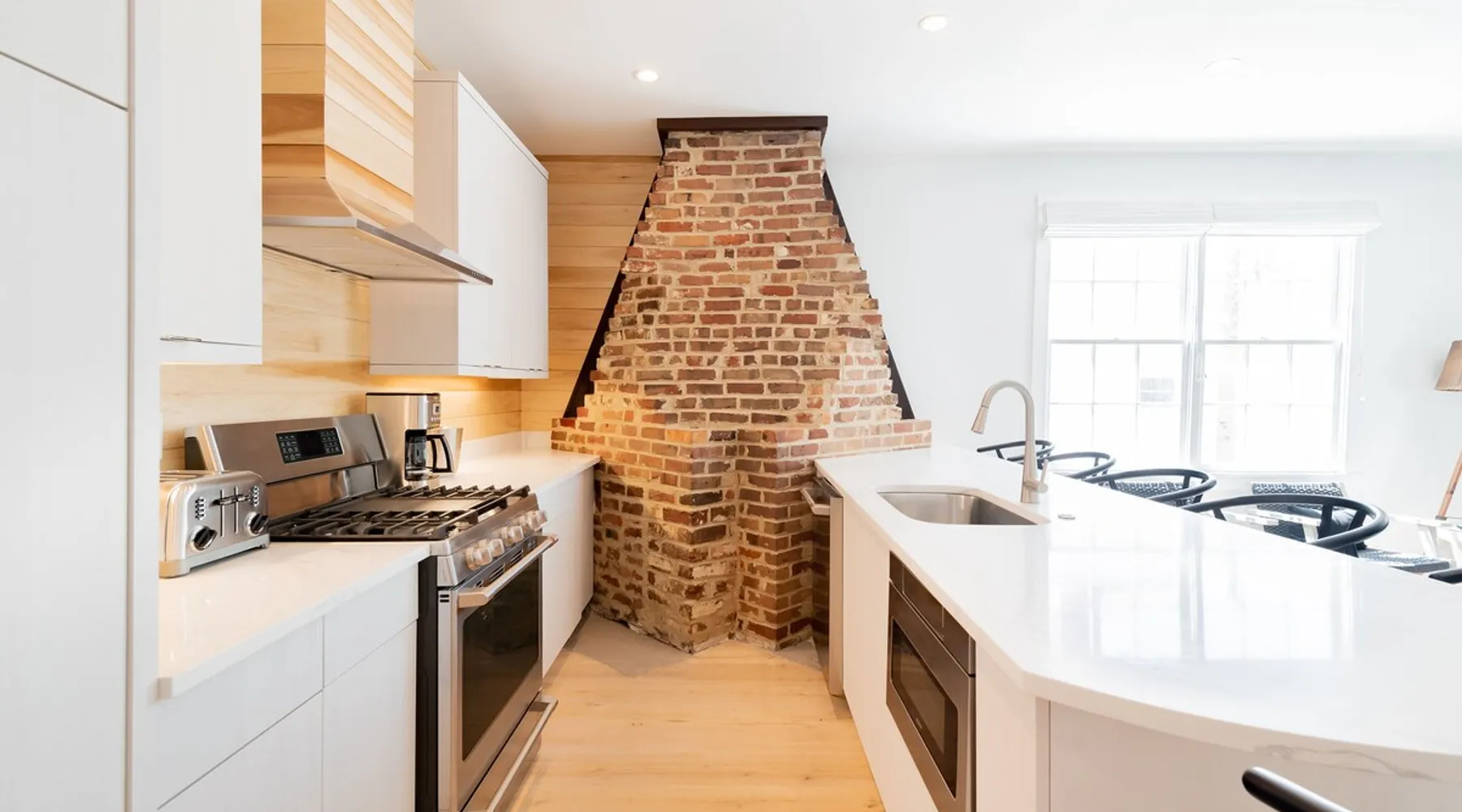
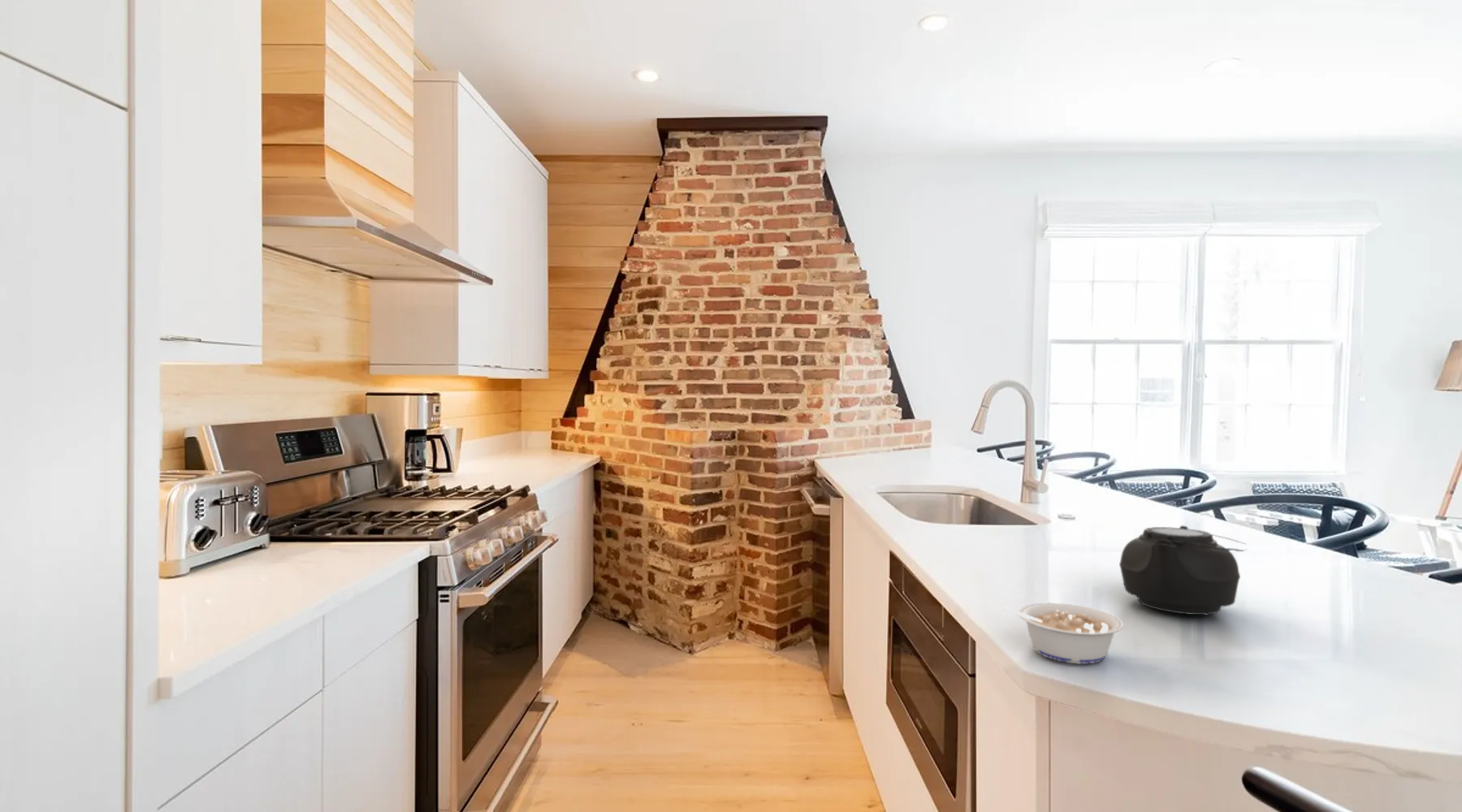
+ teapot (1175, 571)
+ legume (1066, 631)
